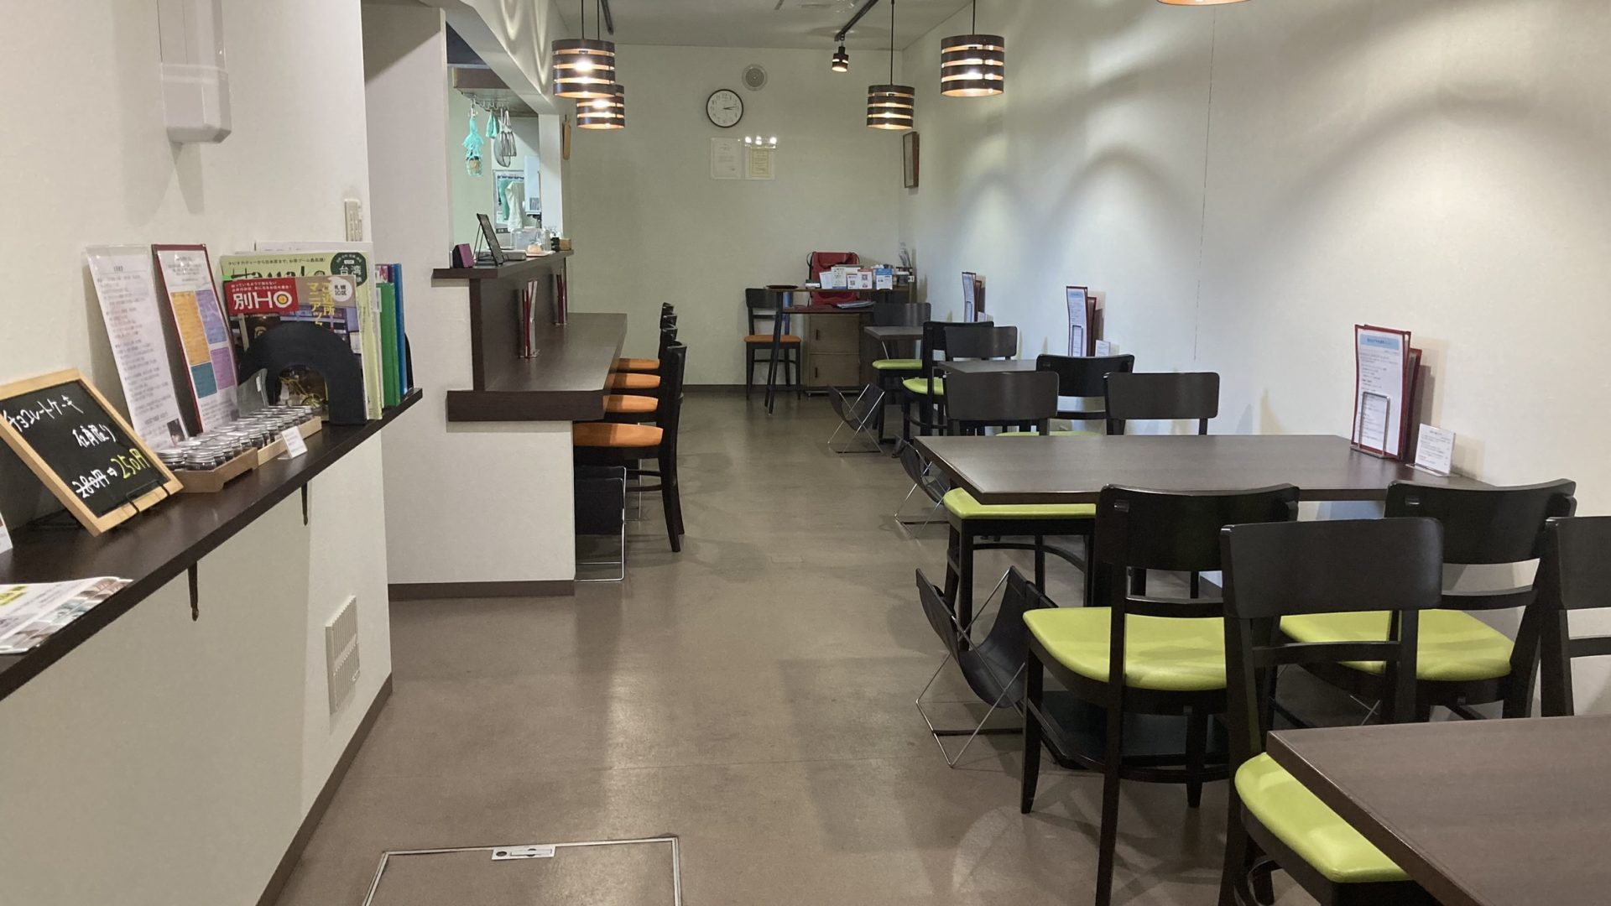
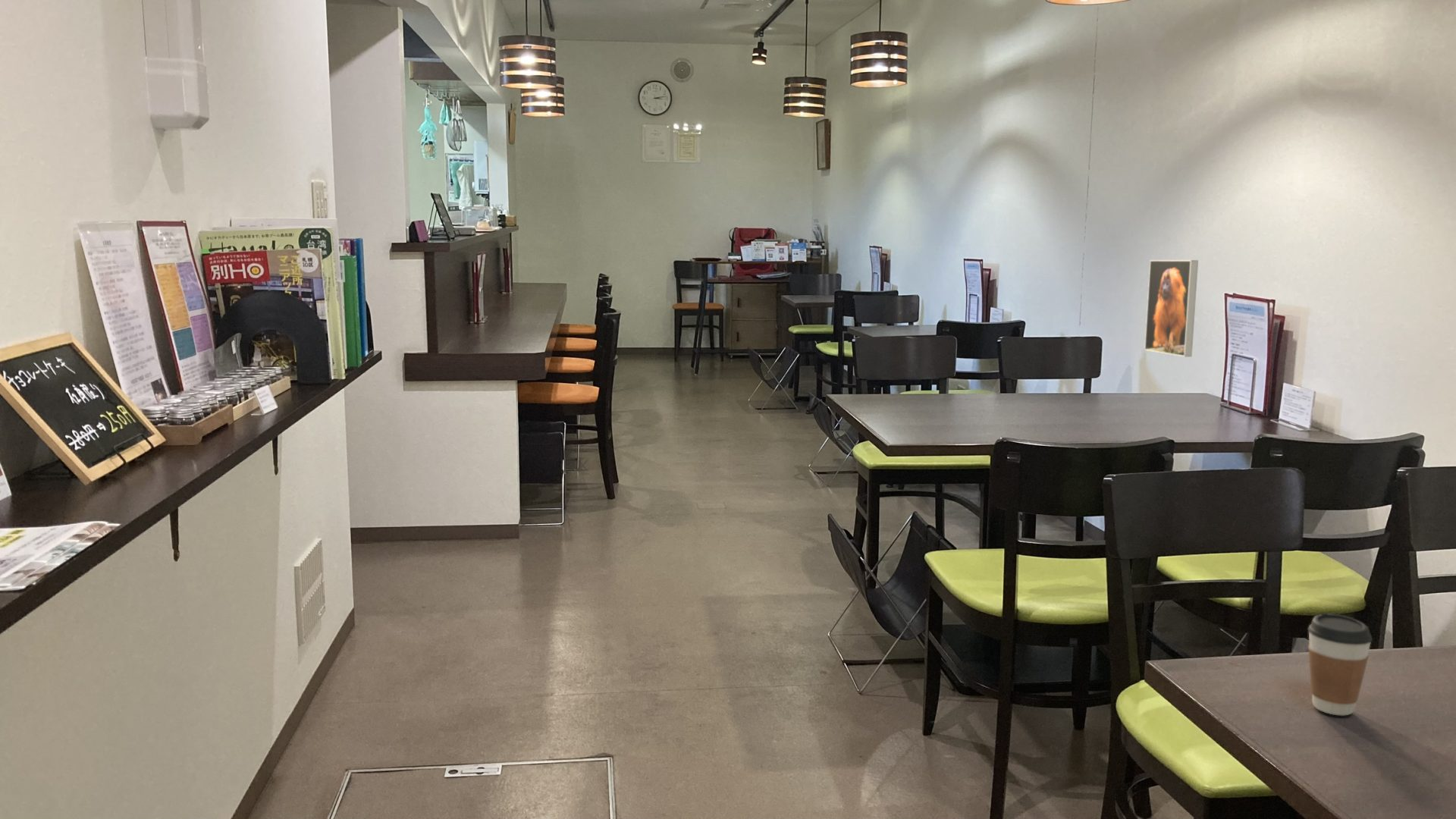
+ coffee cup (1336, 665)
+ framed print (1170, 306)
